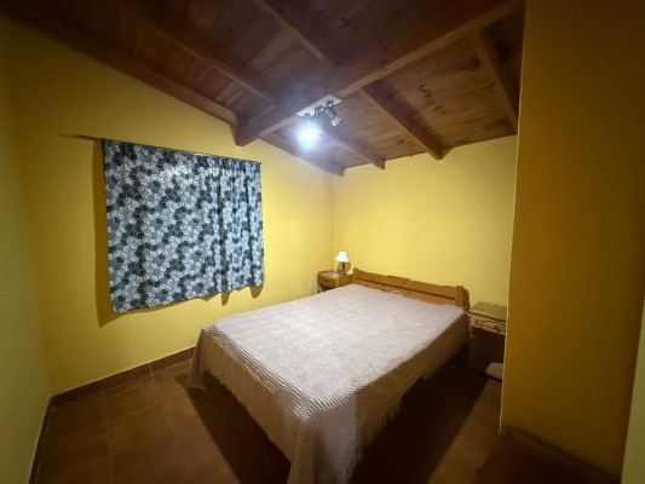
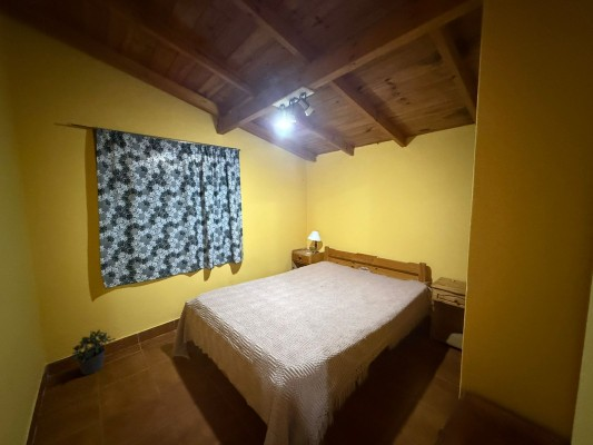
+ potted plant (93, 349)
